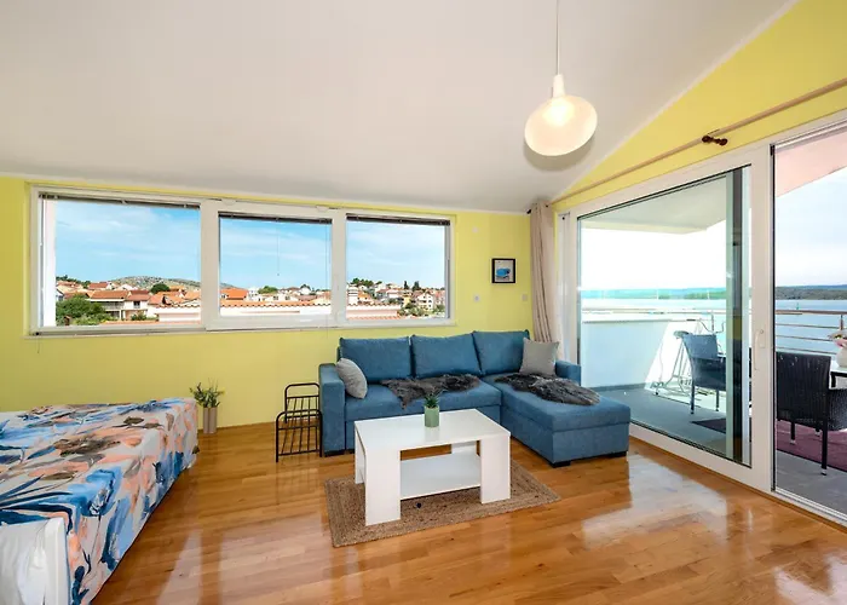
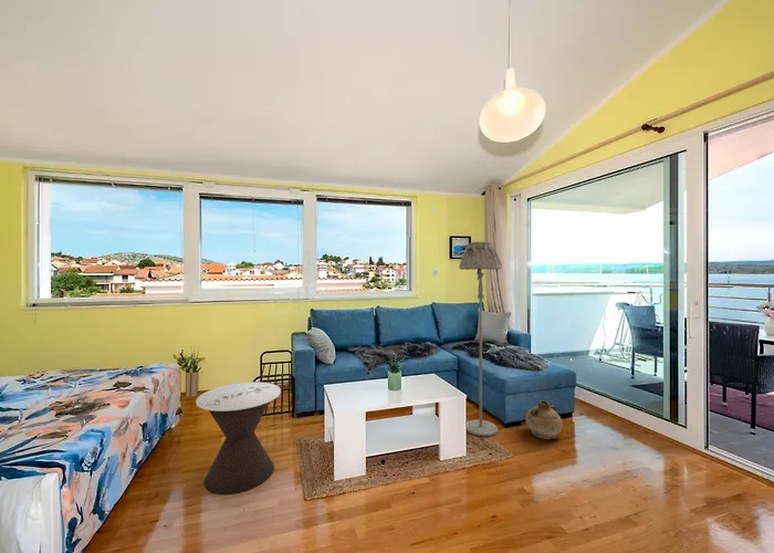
+ side table (240, 434)
+ ceramic jug (543, 417)
+ floor lamp (480, 335)
